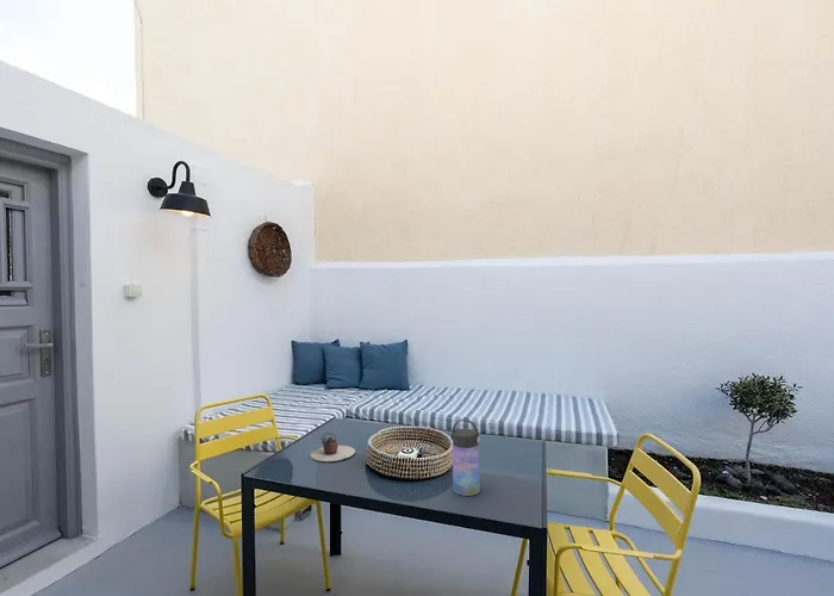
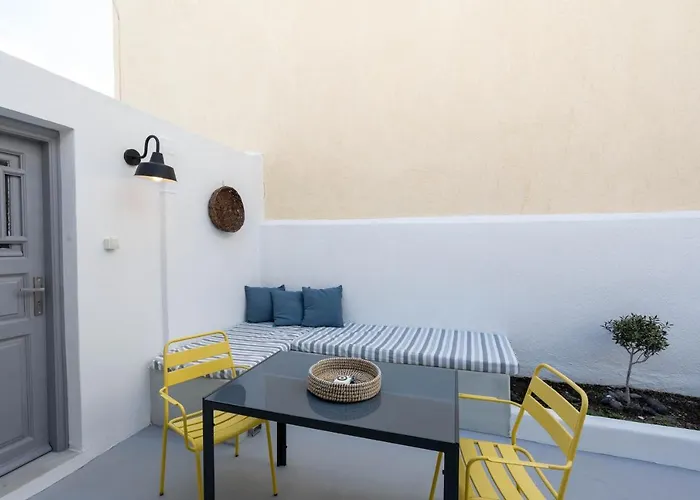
- water bottle (465, 454)
- teapot (332, 442)
